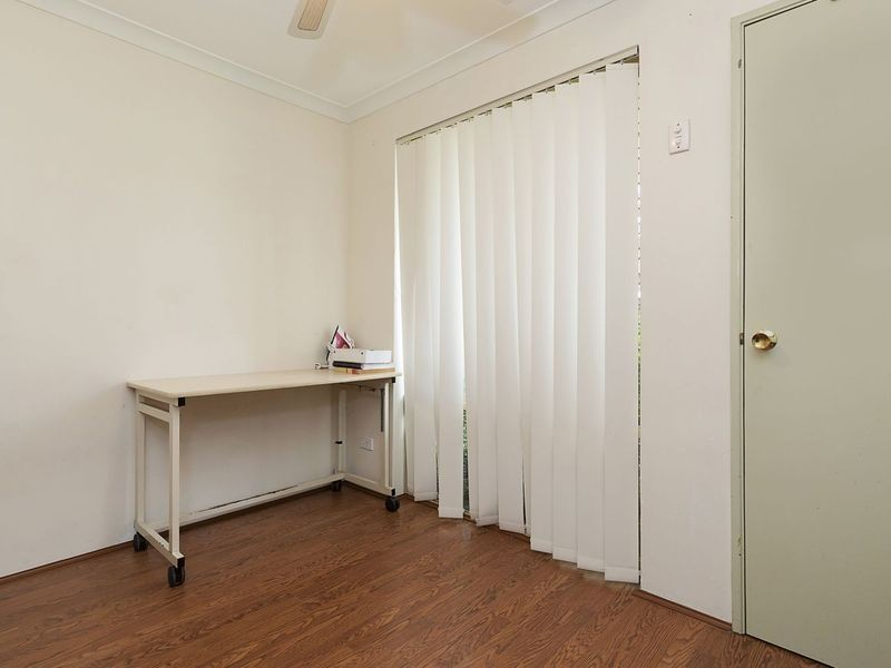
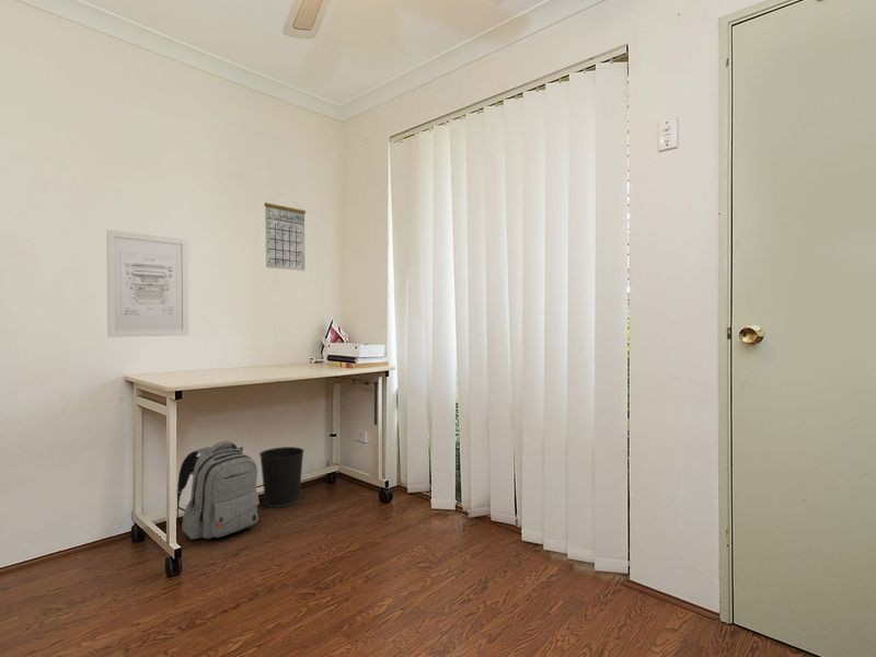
+ calendar (286, 230)
+ backpack (220, 484)
+ wall art (150, 285)
+ wastebasket (281, 476)
